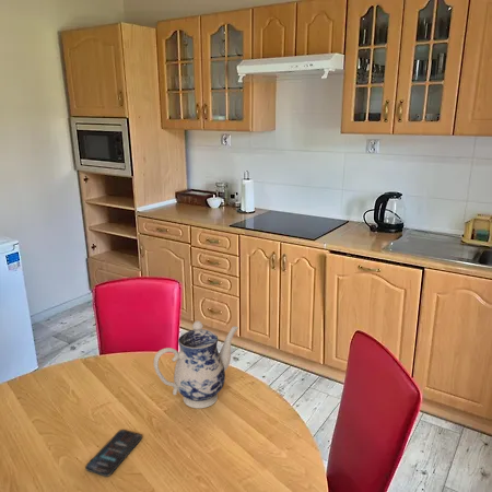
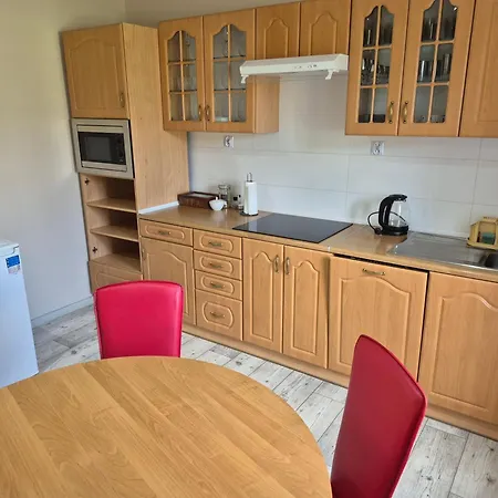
- teapot (199, 361)
- smartphone (115, 452)
